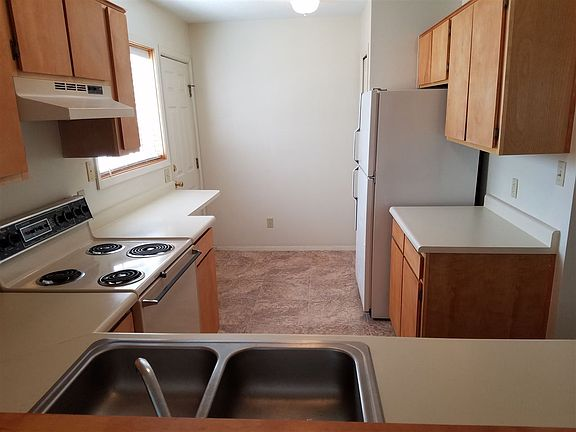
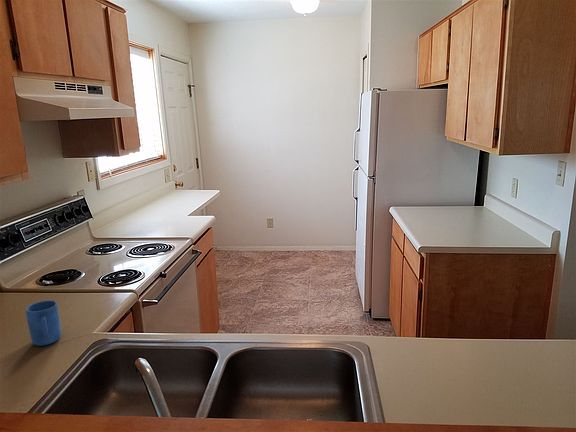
+ mug (44, 325)
